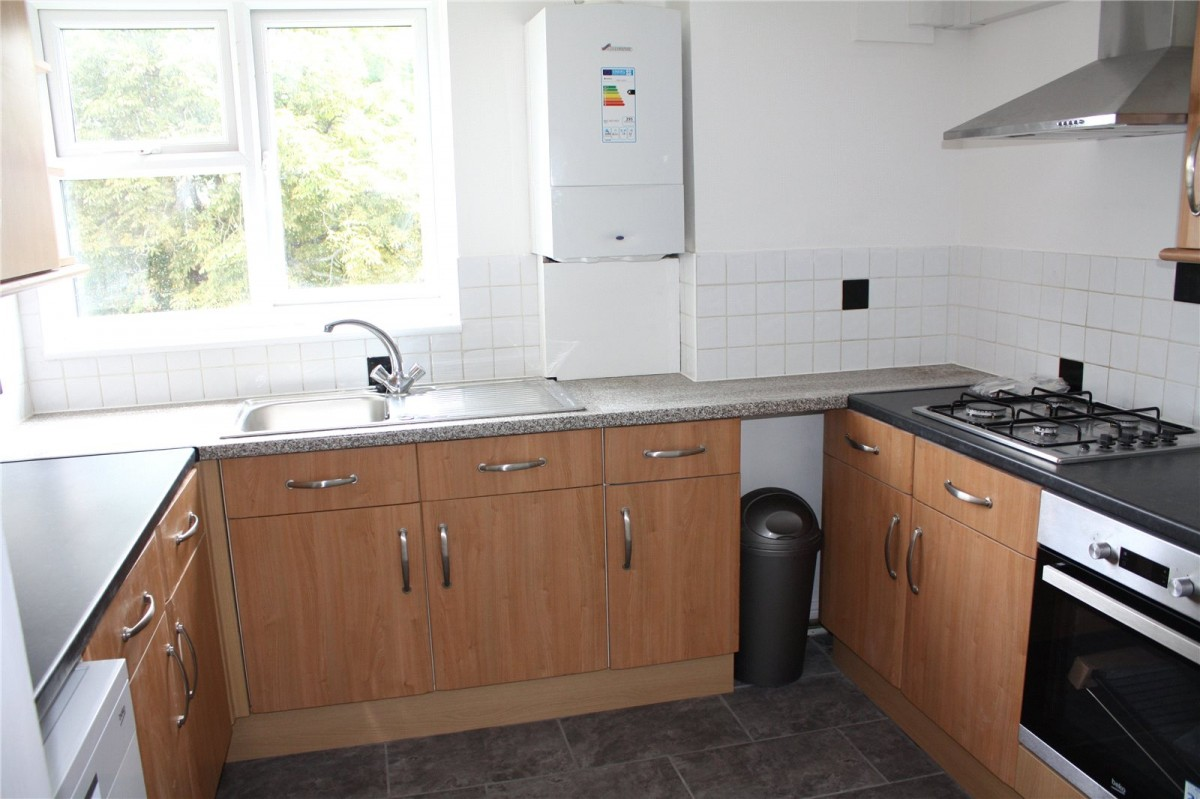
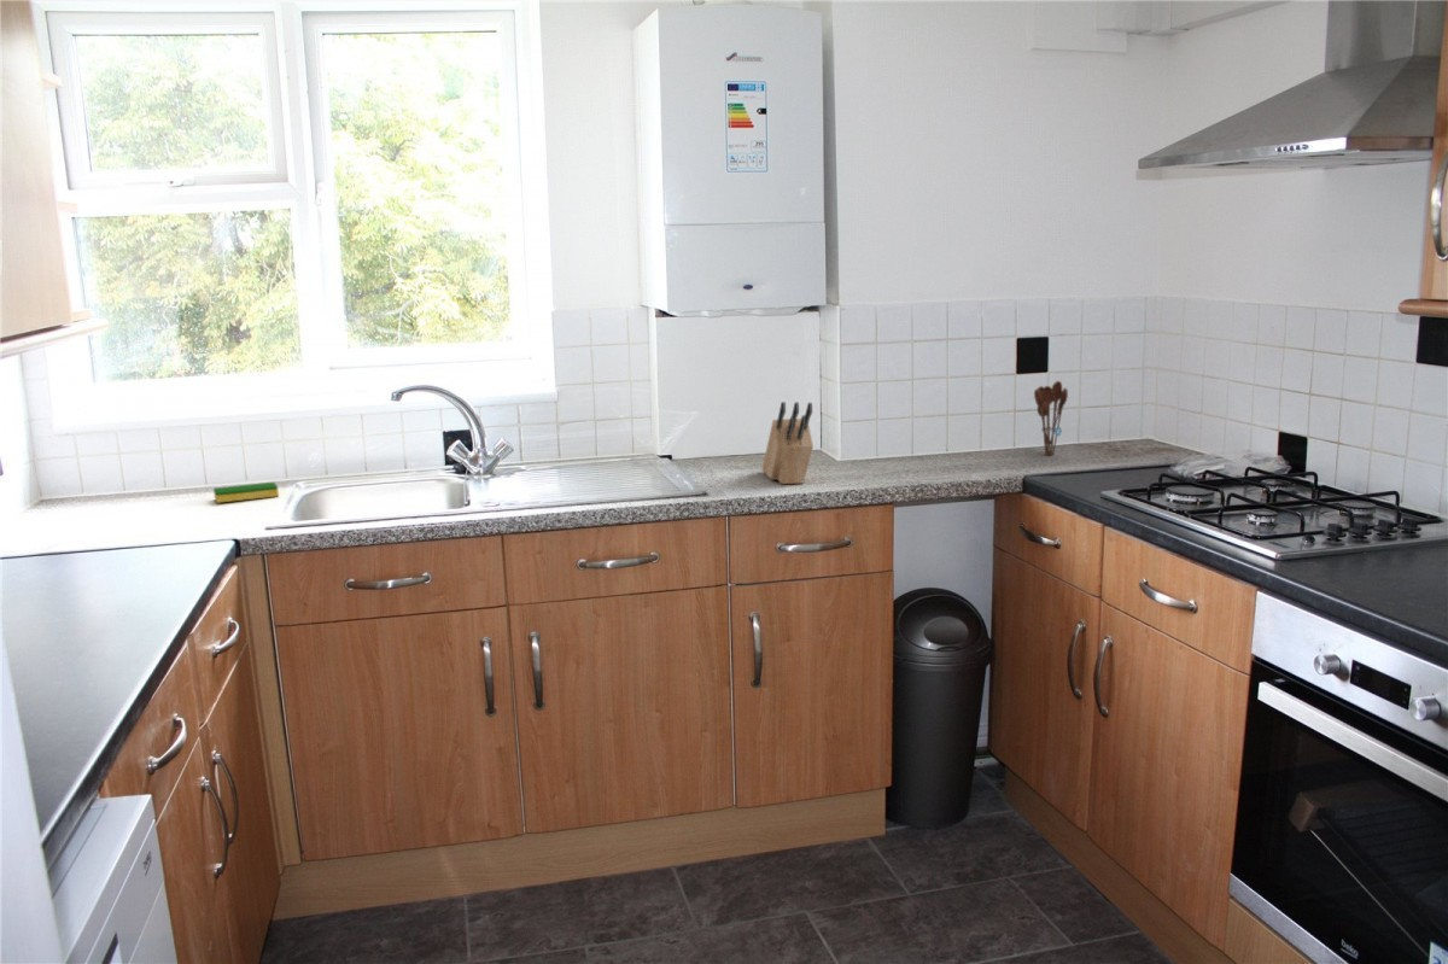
+ dish sponge (246, 492)
+ utensil holder (1049, 417)
+ knife block (788, 438)
